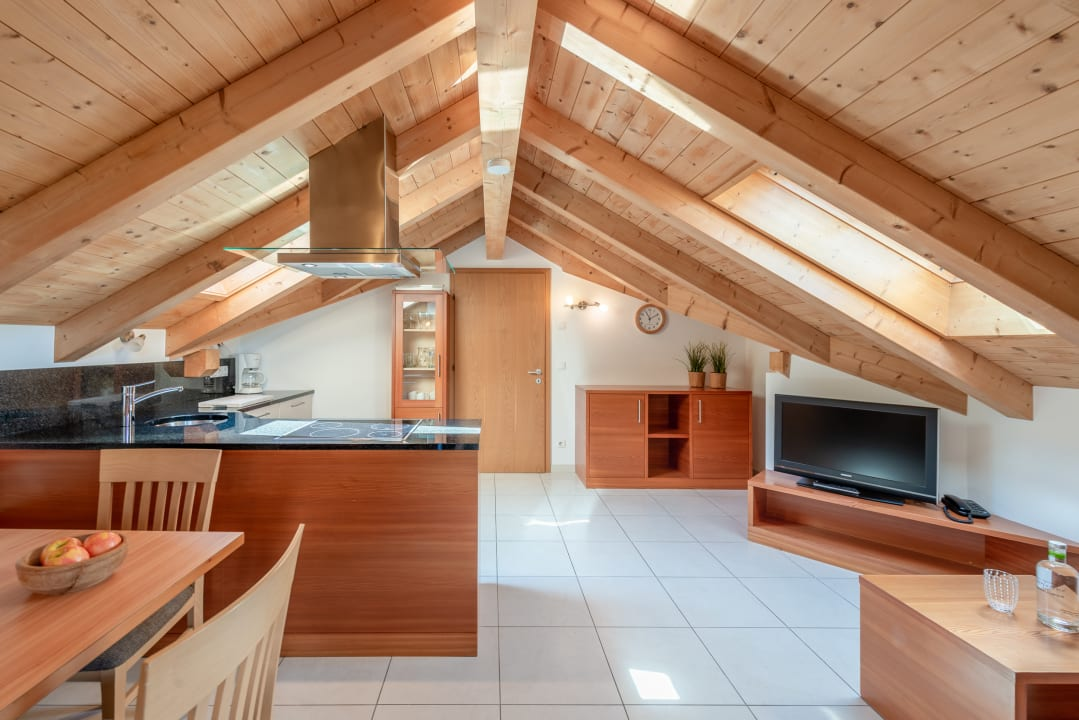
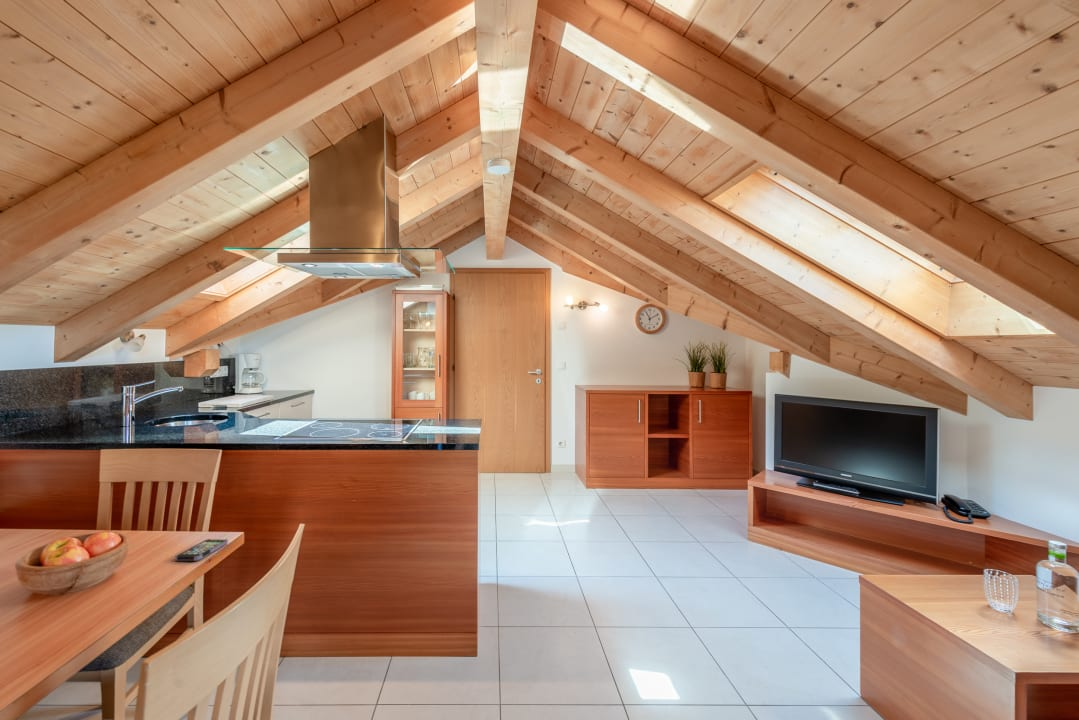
+ smartphone (202, 549)
